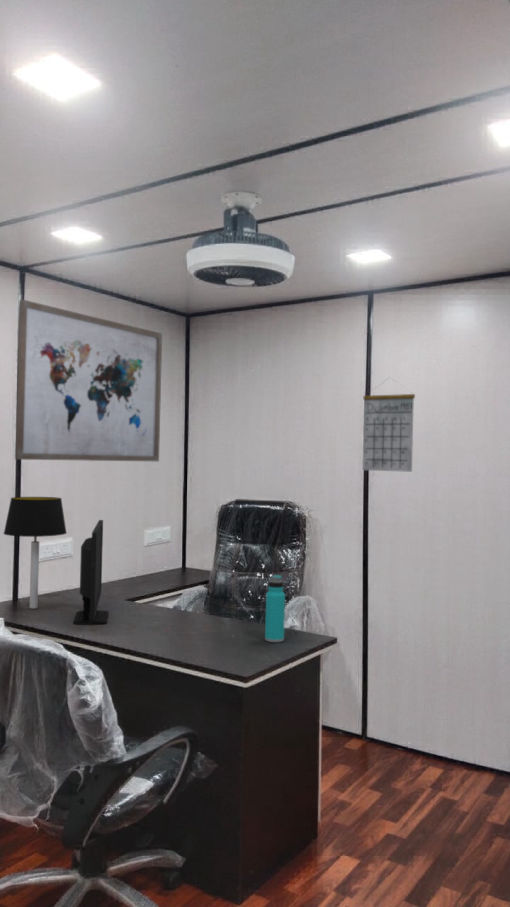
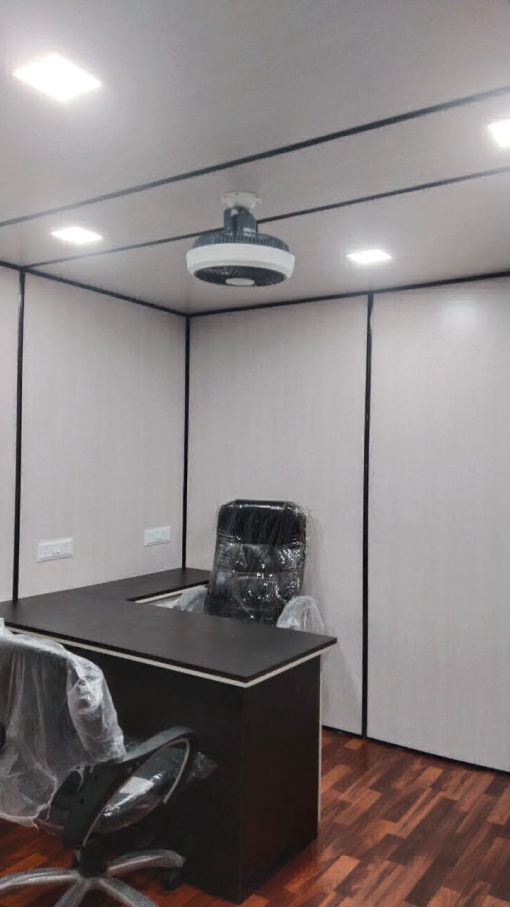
- wall art (96, 389)
- table lamp (34, 552)
- computer monitor (96, 571)
- calendar (388, 423)
- water bottle (275, 607)
